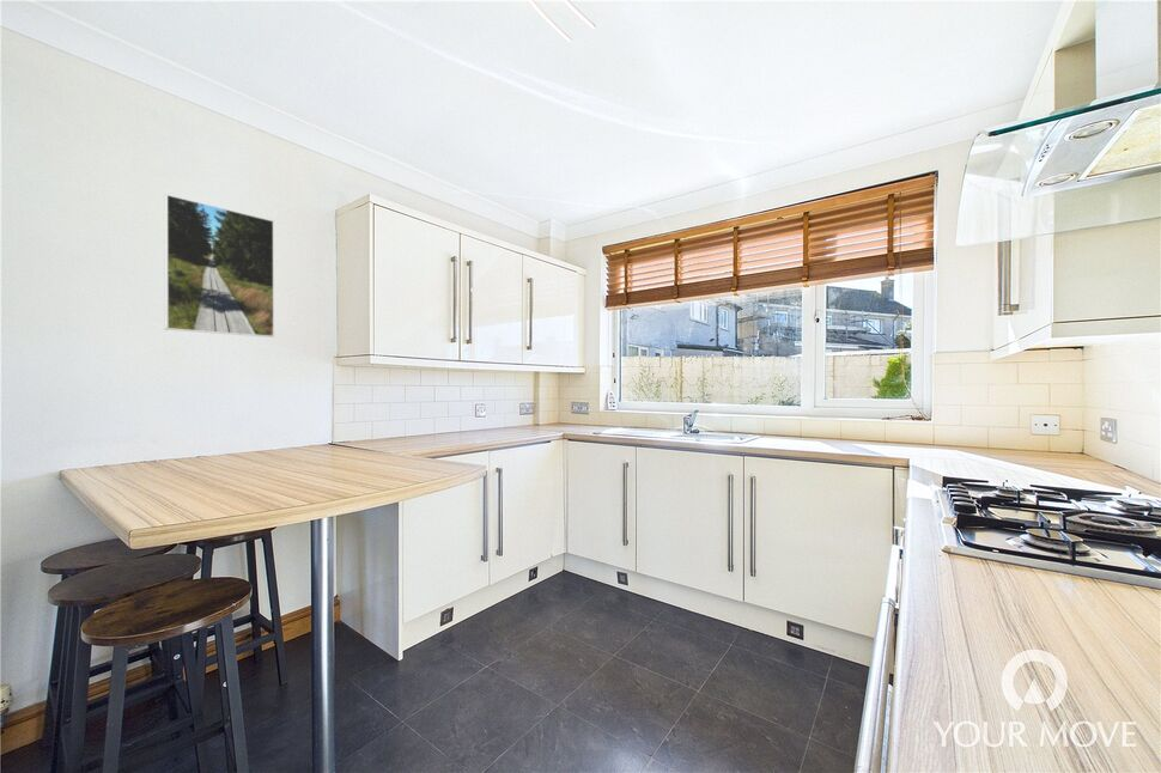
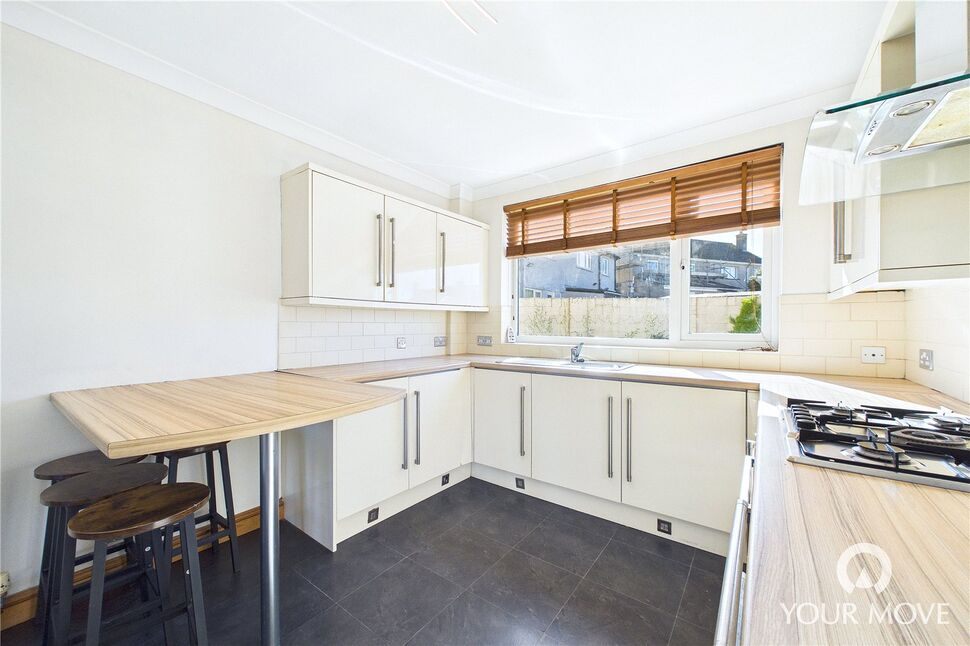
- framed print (223, 270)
